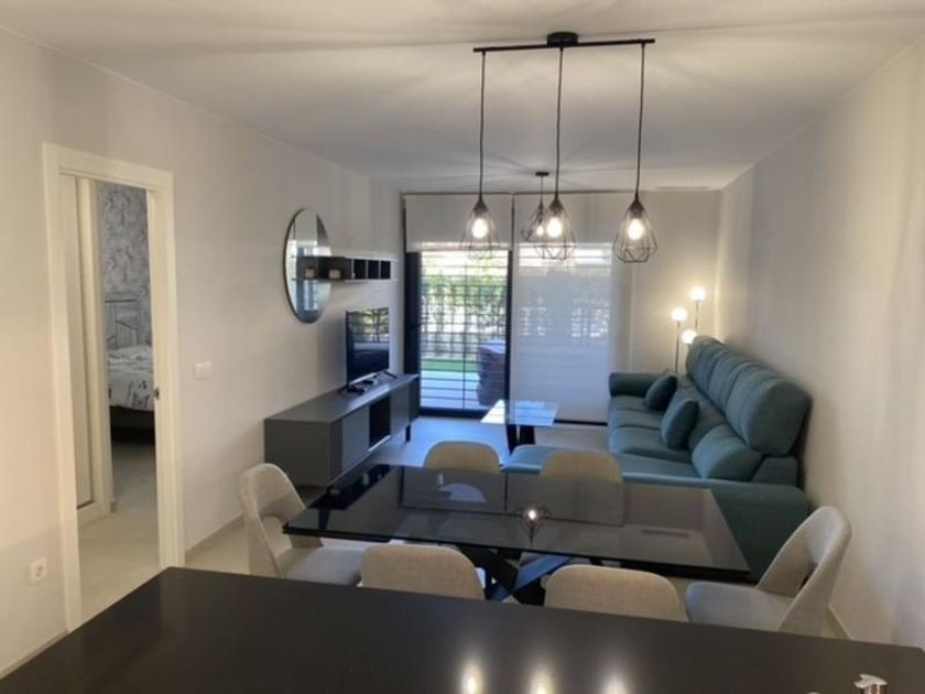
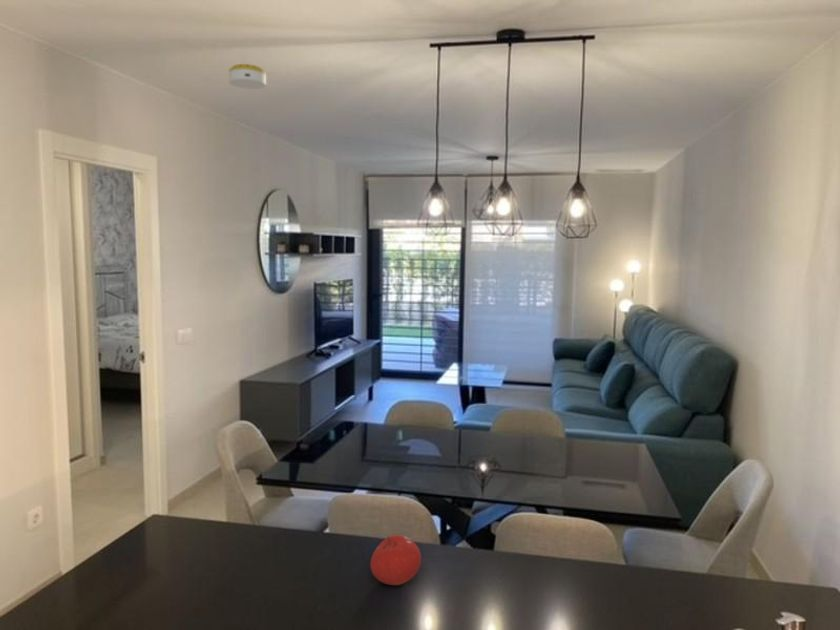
+ smoke detector (247, 76)
+ fruit (395, 558)
